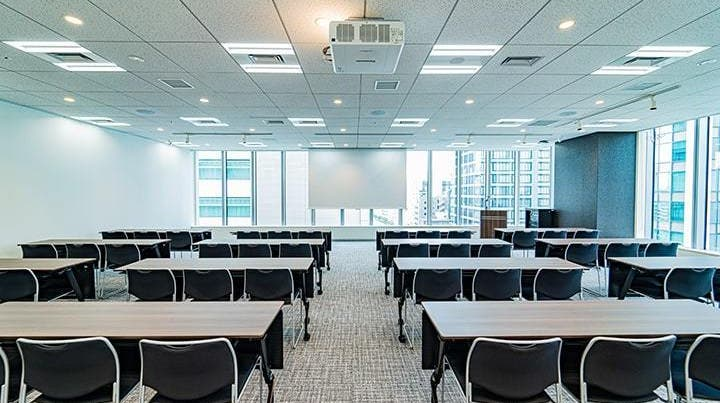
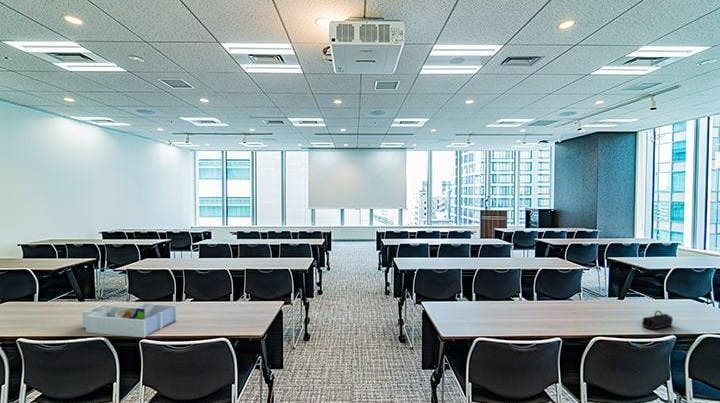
+ pencil case (657, 318)
+ desk organizer (127, 317)
